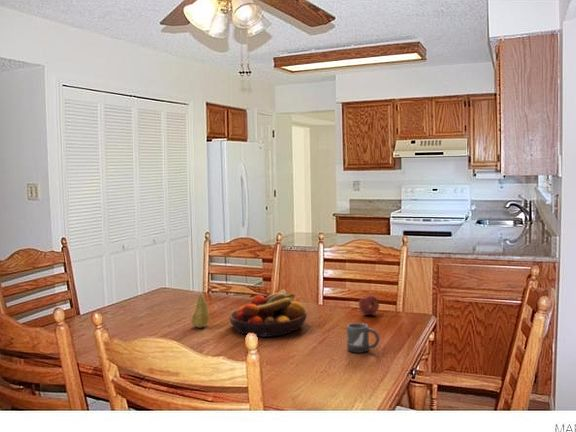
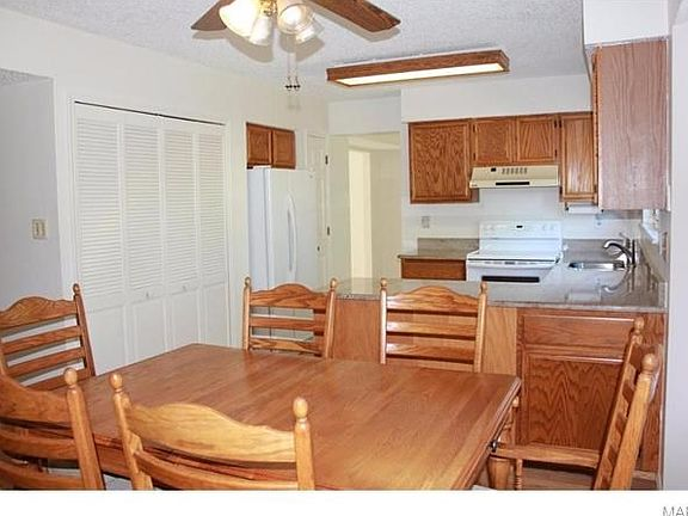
- fruit bowl (268, 310)
- apple (368, 305)
- mug (363, 337)
- fruit (199, 310)
